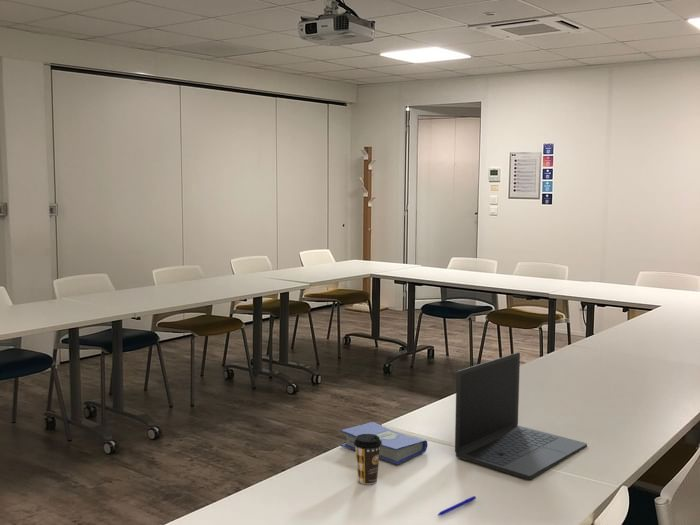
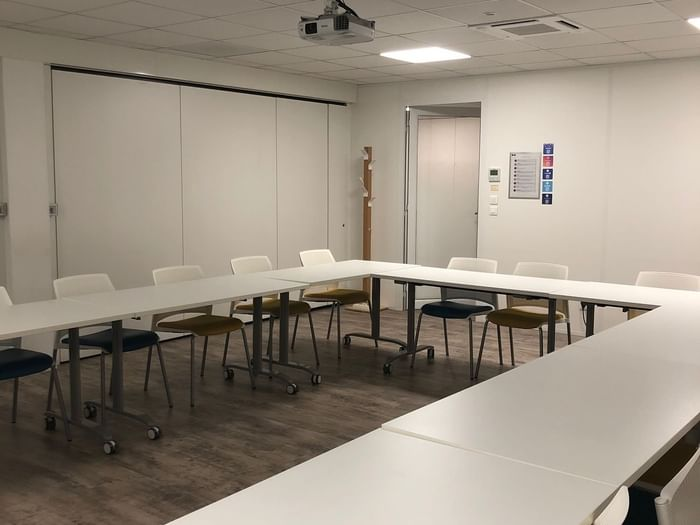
- hardcover book (384, 441)
- pen (456, 506)
- laptop (517, 409)
- coffee cup (367, 459)
